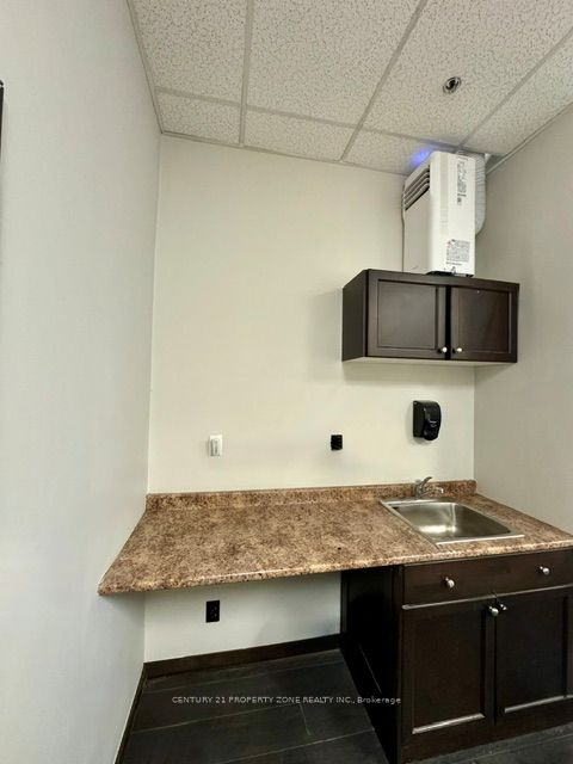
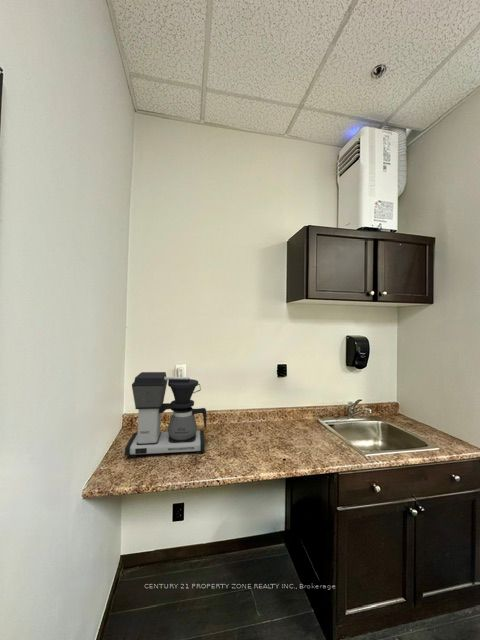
+ coffee maker (171, 409)
